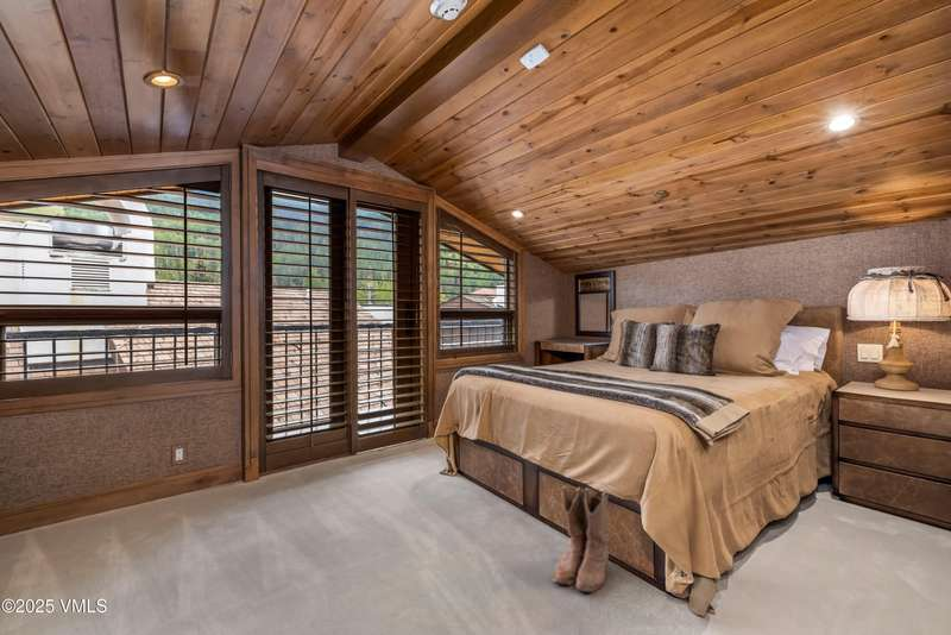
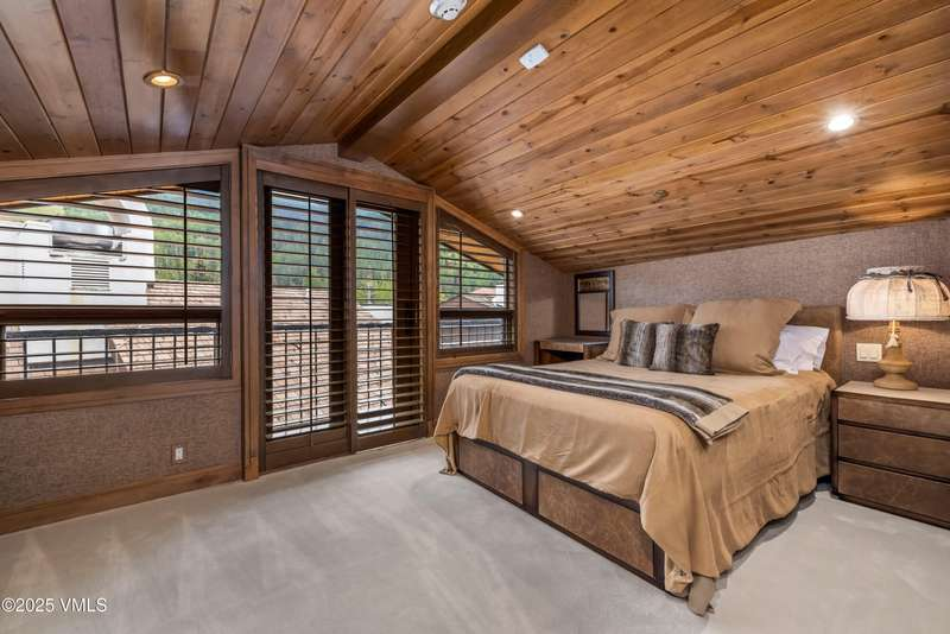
- boots (581, 532)
